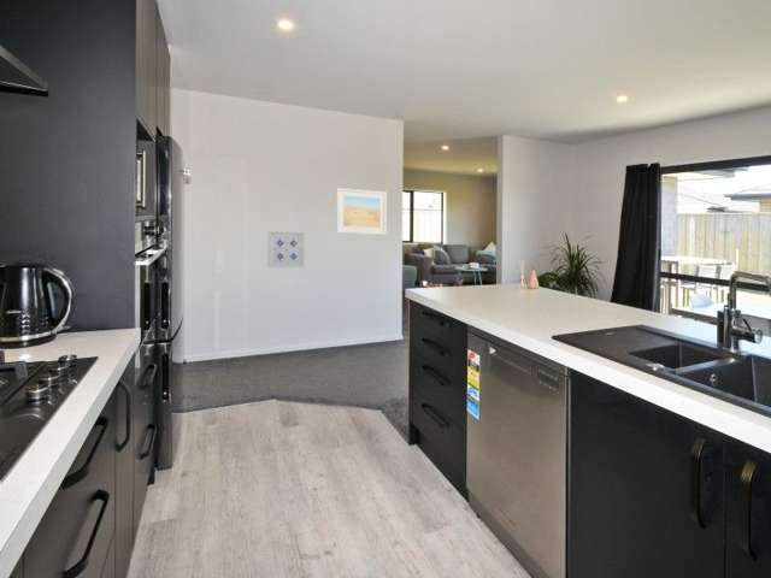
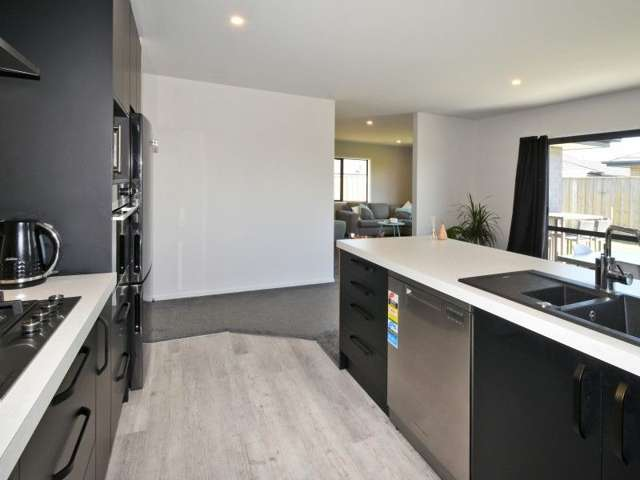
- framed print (361, 212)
- wall art (287, 249)
